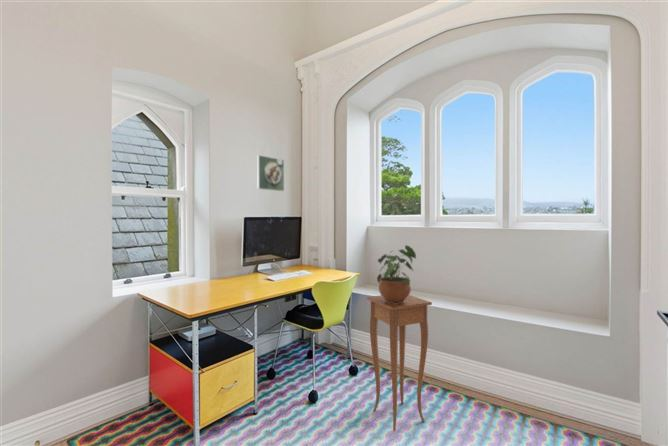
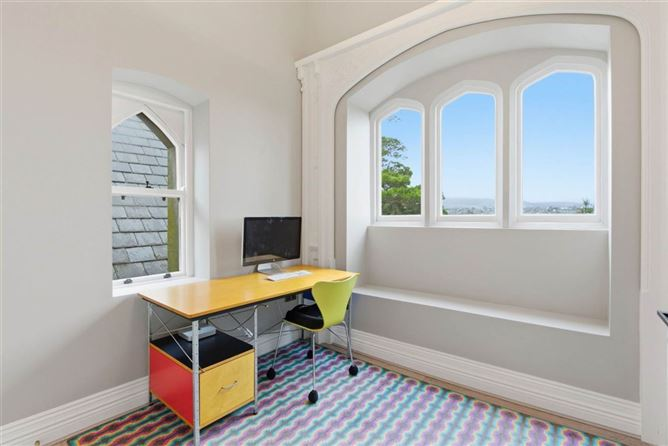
- potted plant (399, 272)
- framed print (270, 173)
- side table (397, 357)
